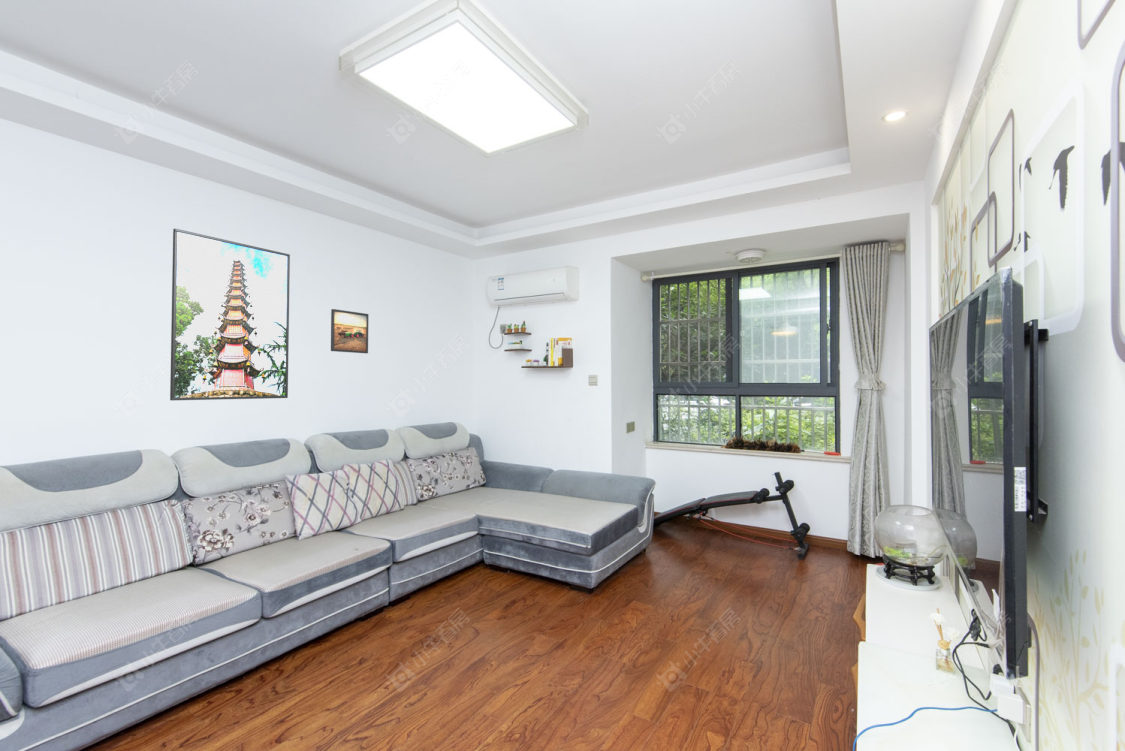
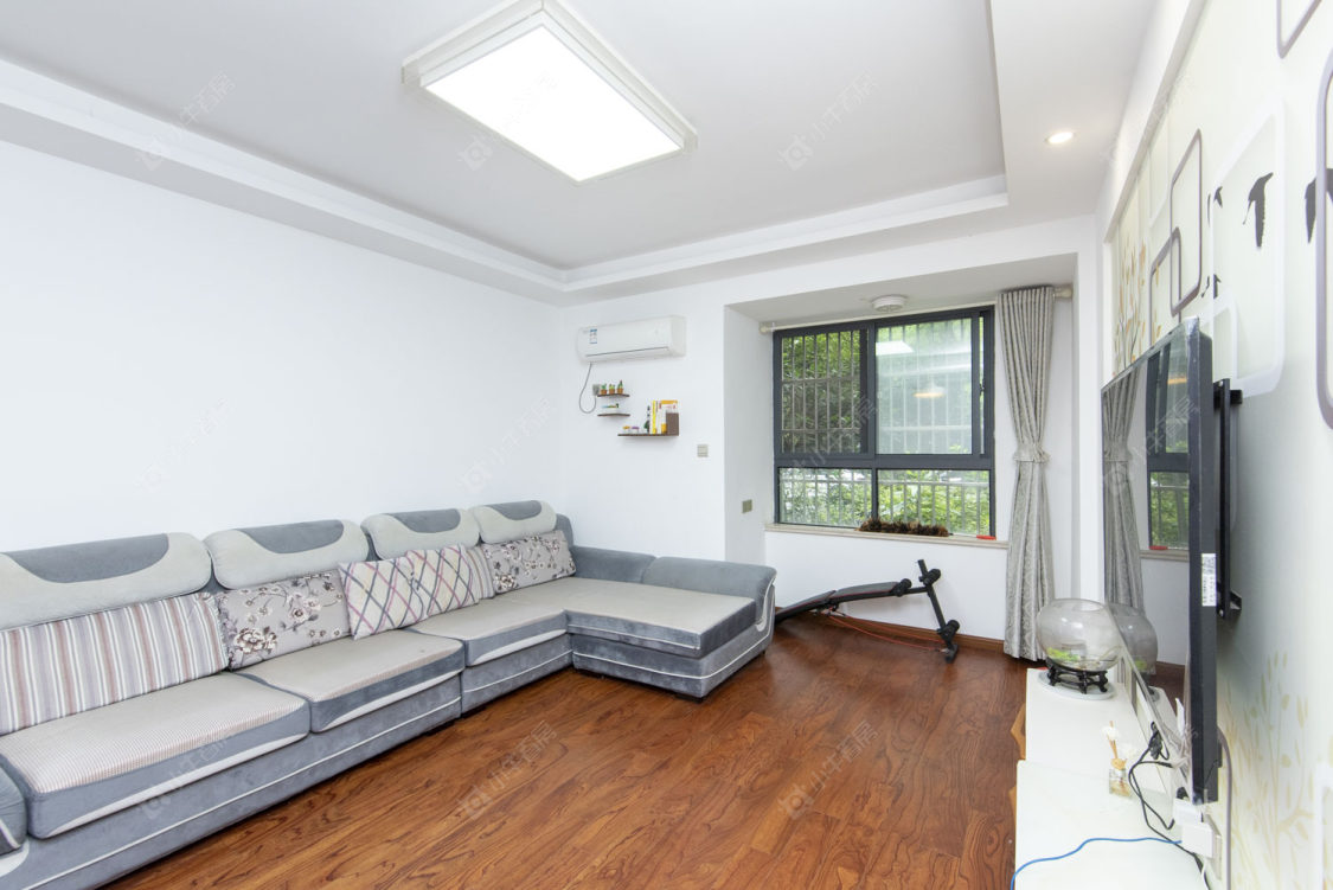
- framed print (235, 320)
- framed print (350, 331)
